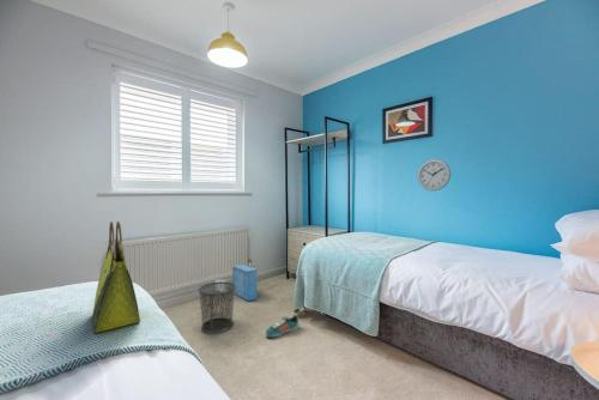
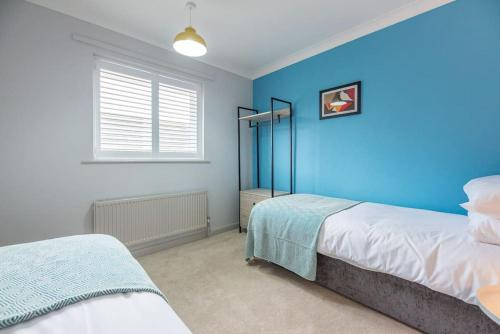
- tote bag (115, 269)
- wall clock (432, 175)
- sneaker (282, 325)
- waste bin (217, 305)
- storage bin (235, 280)
